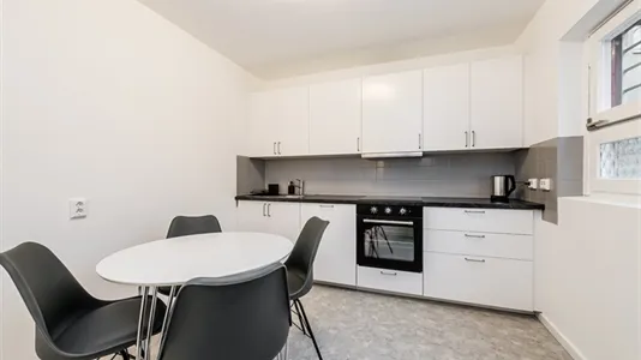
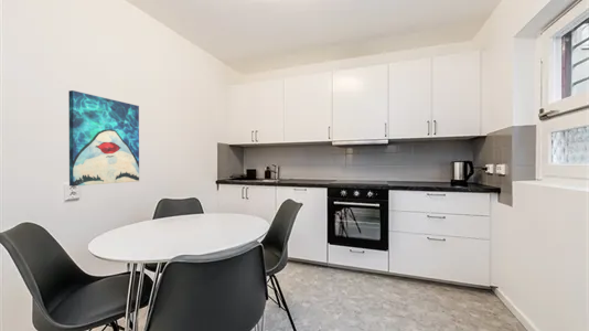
+ wall art (108, 141)
